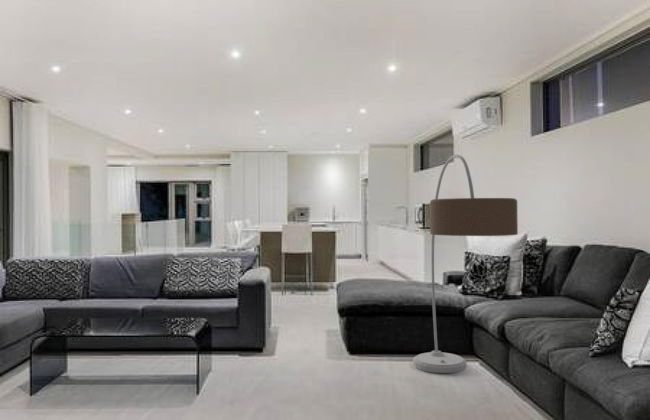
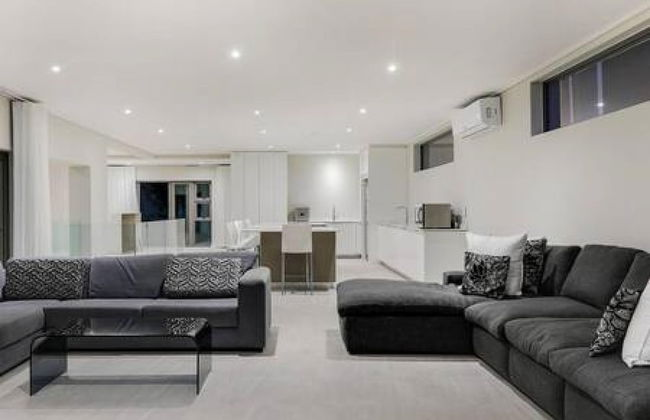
- floor lamp (433, 270)
